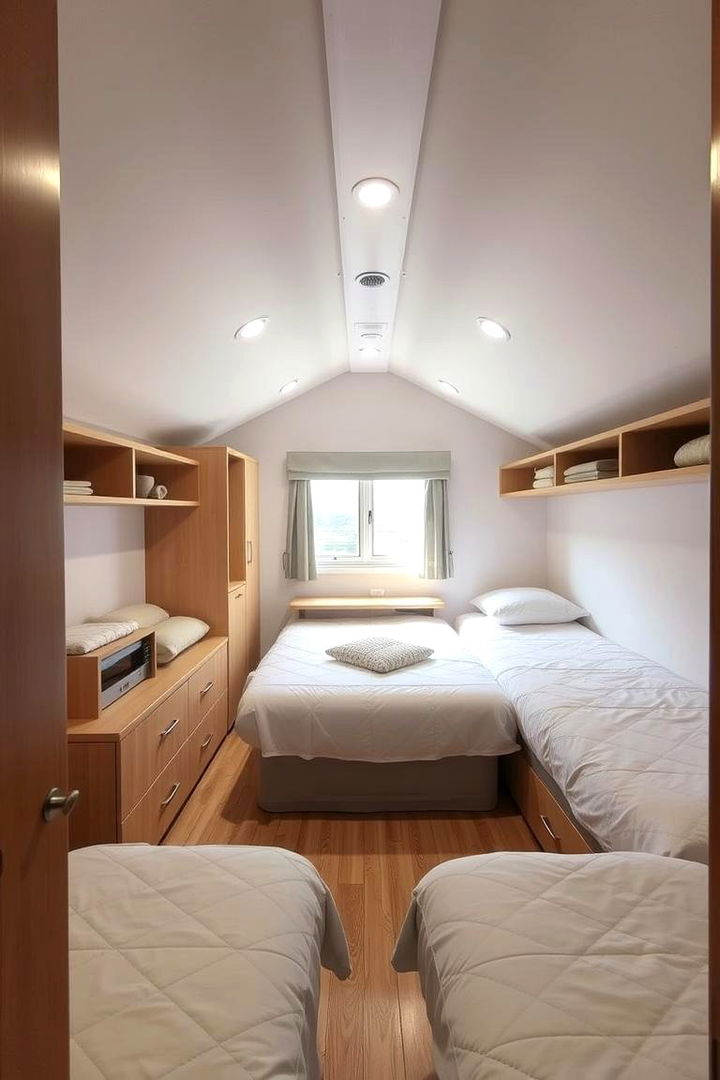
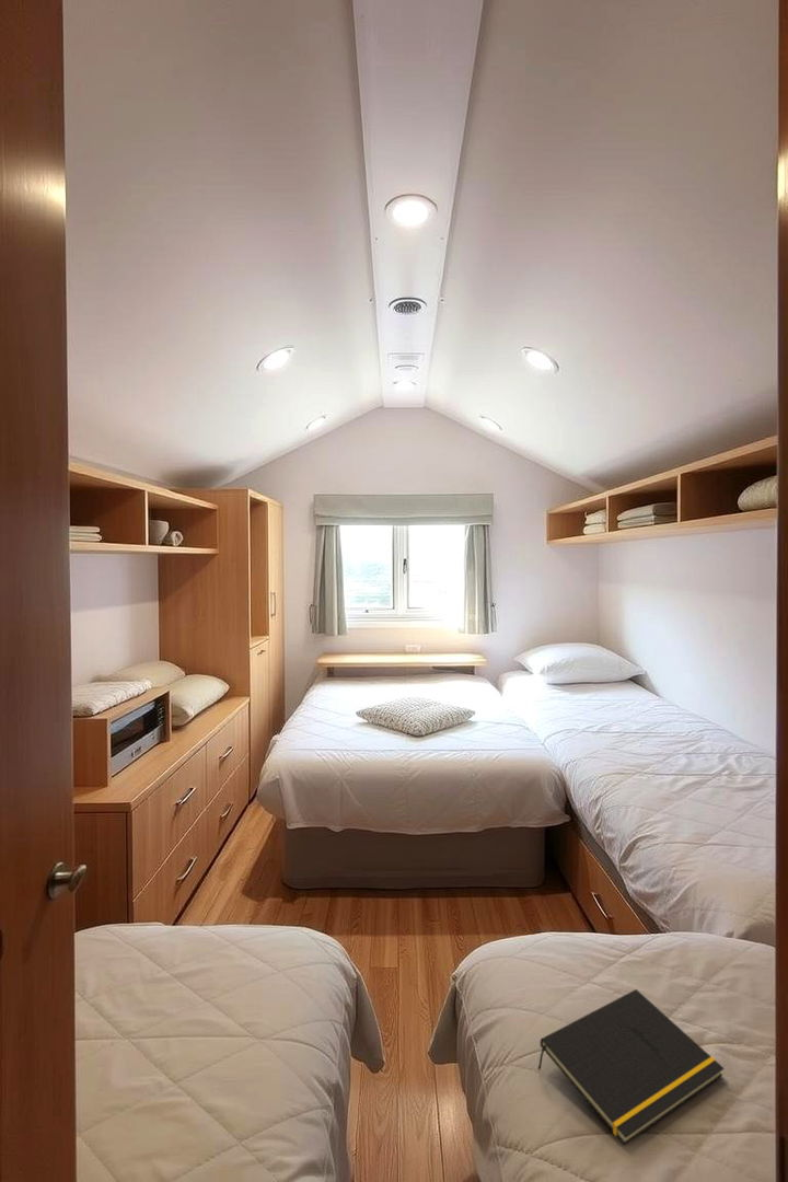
+ notepad (630, 1056)
